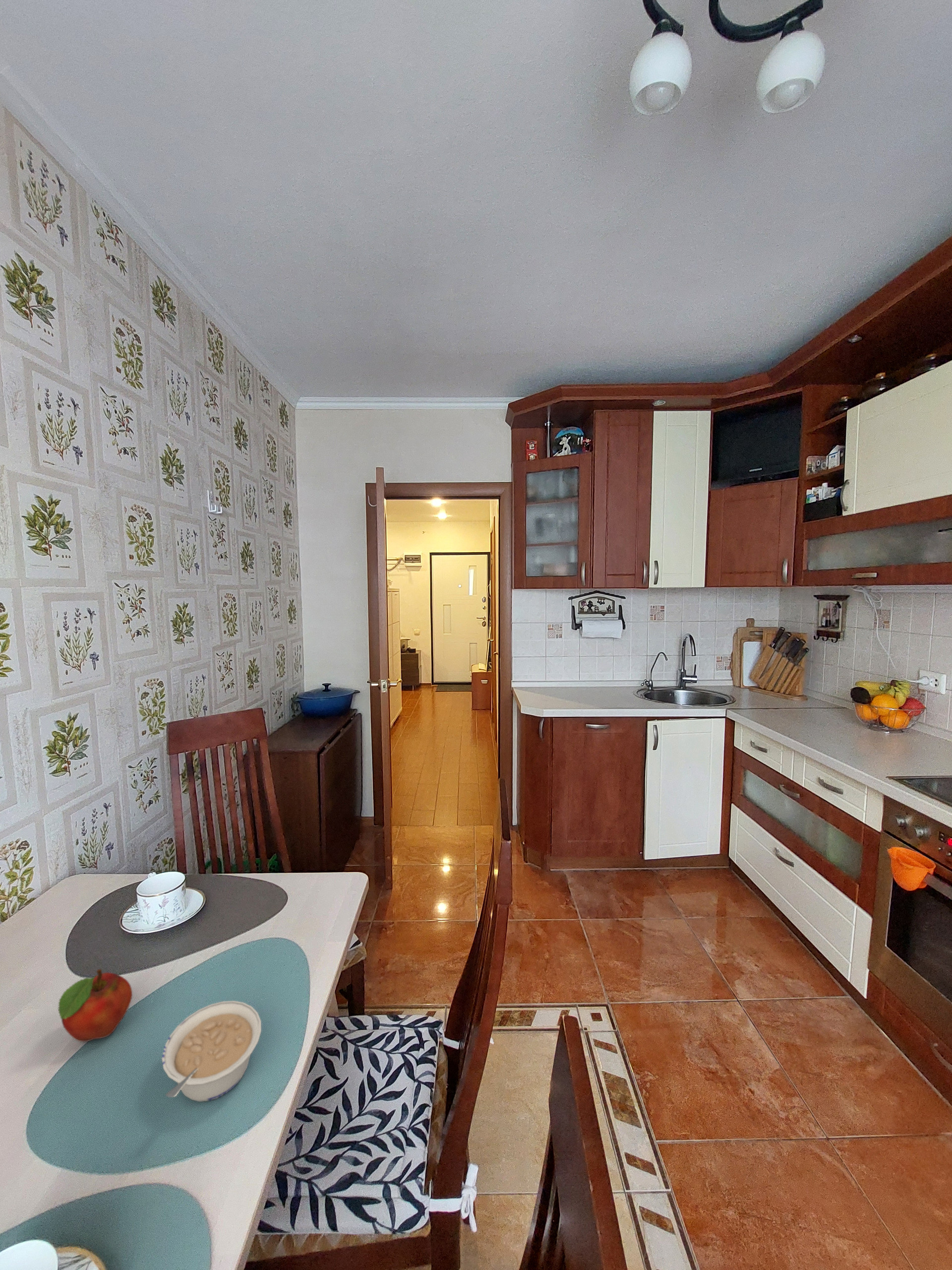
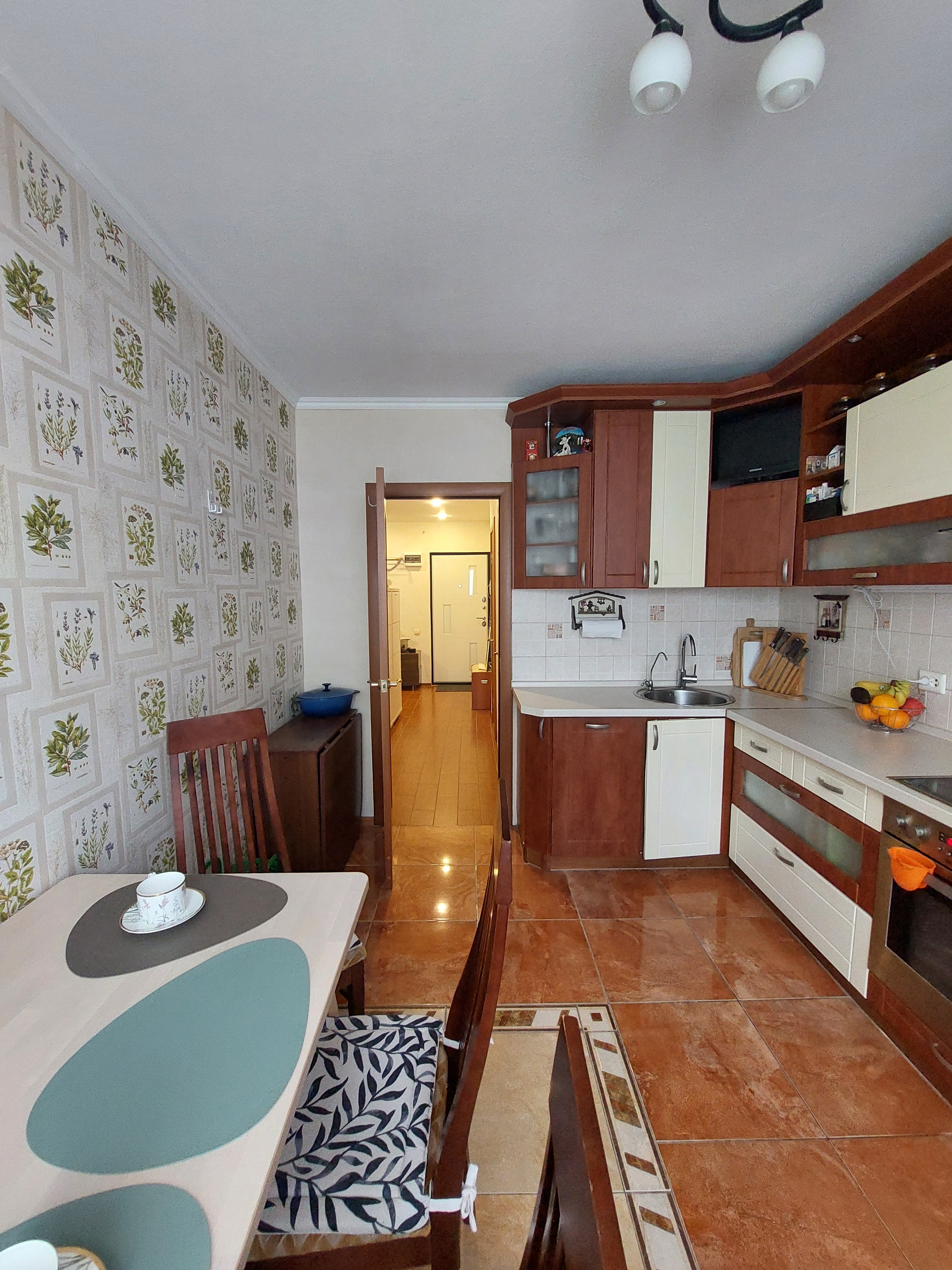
- legume (214, 1054)
- fruit (94, 1004)
